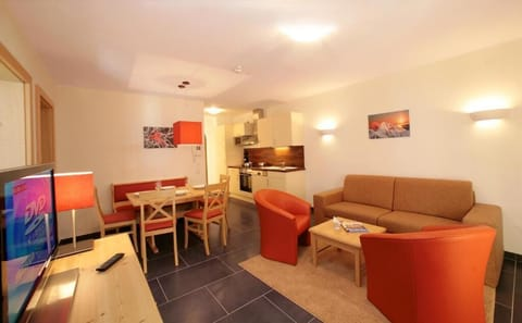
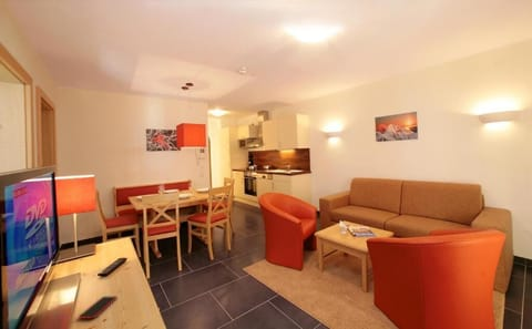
+ smartphone (99, 306)
